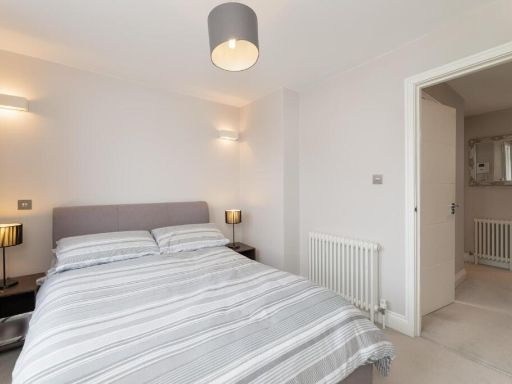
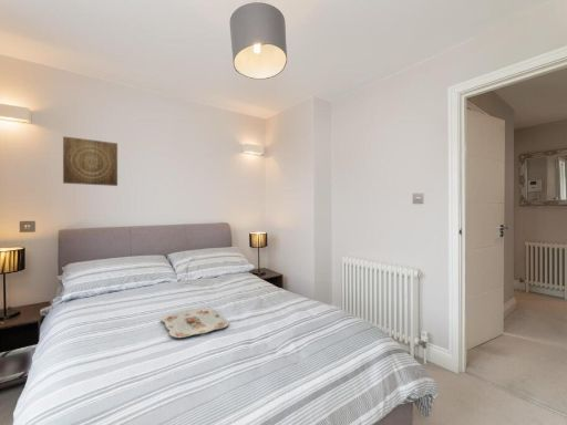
+ serving tray (194, 321)
+ wall art (91, 162)
